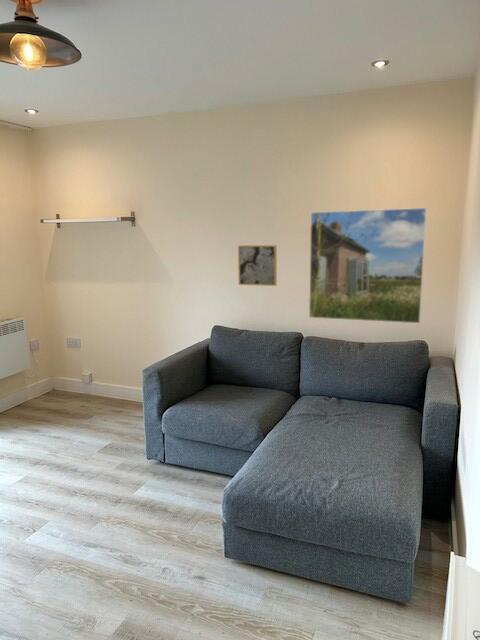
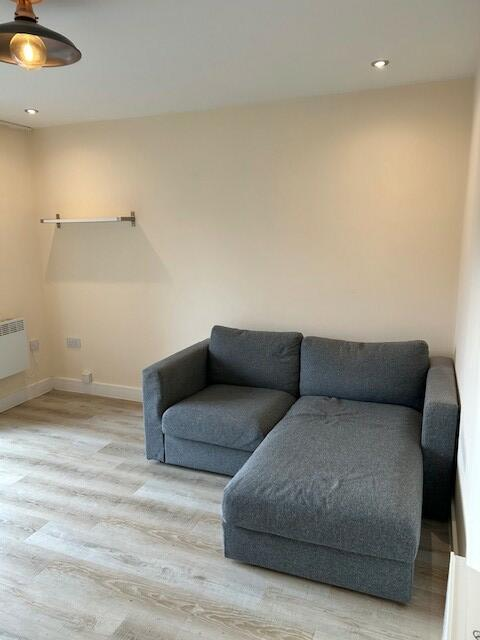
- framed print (364, 266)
- wall art (257, 265)
